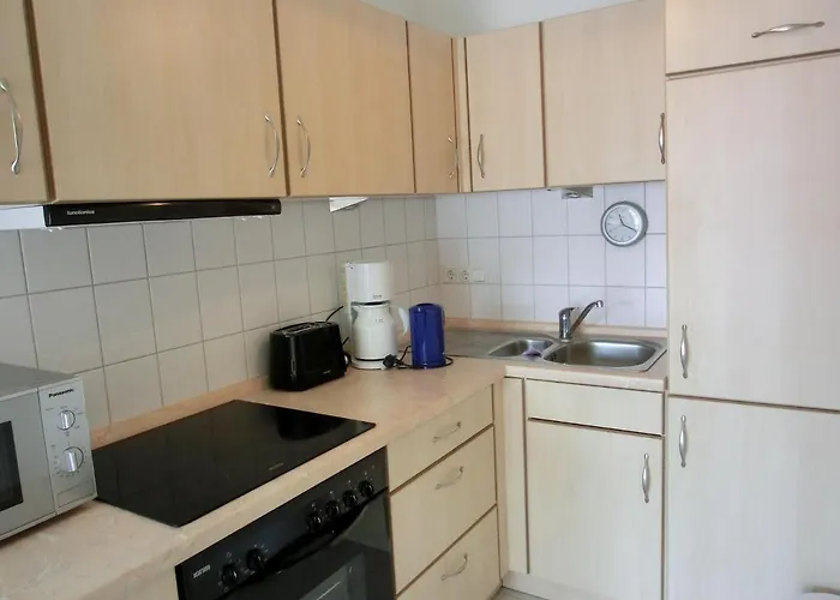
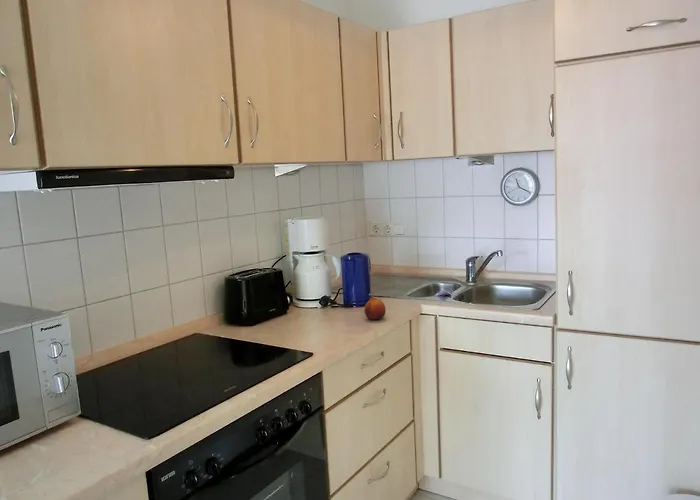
+ fruit (374, 308)
